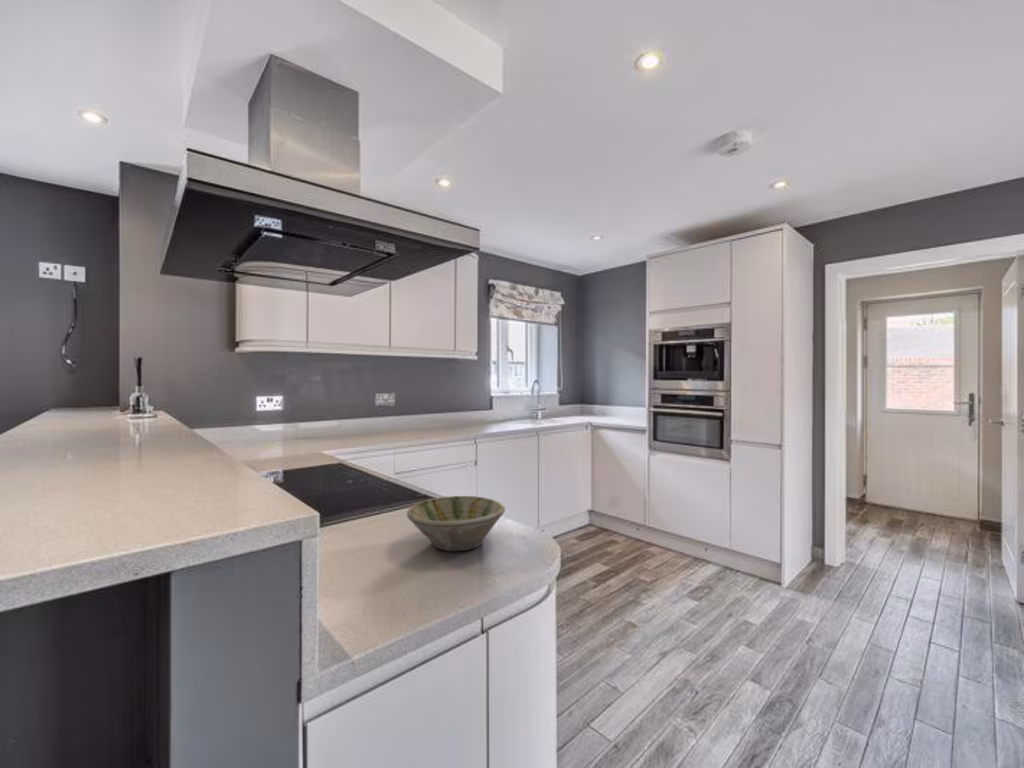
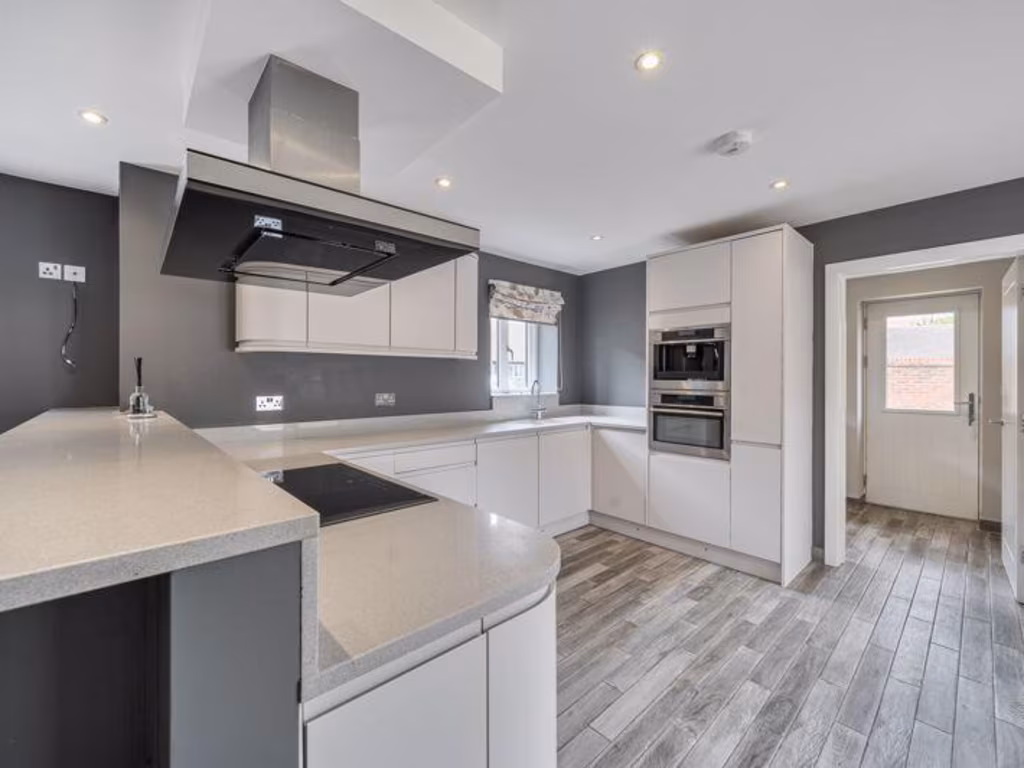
- bowl (456, 524)
